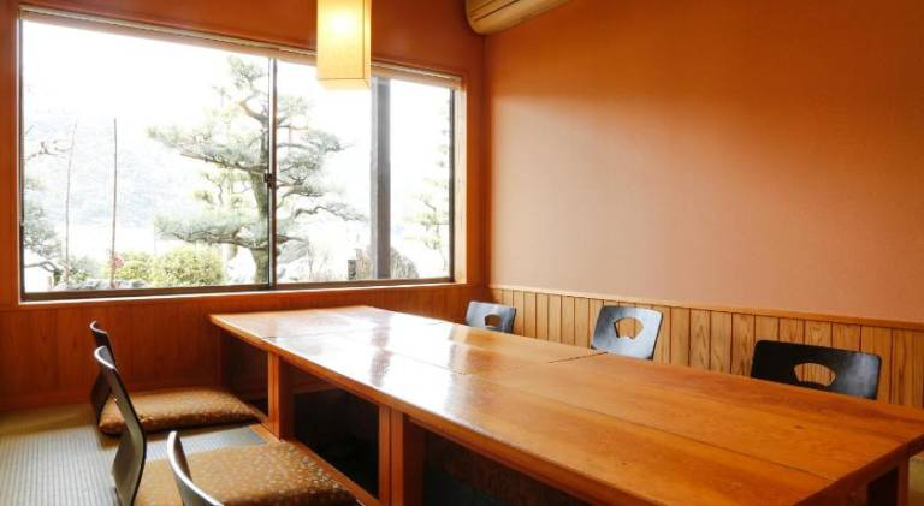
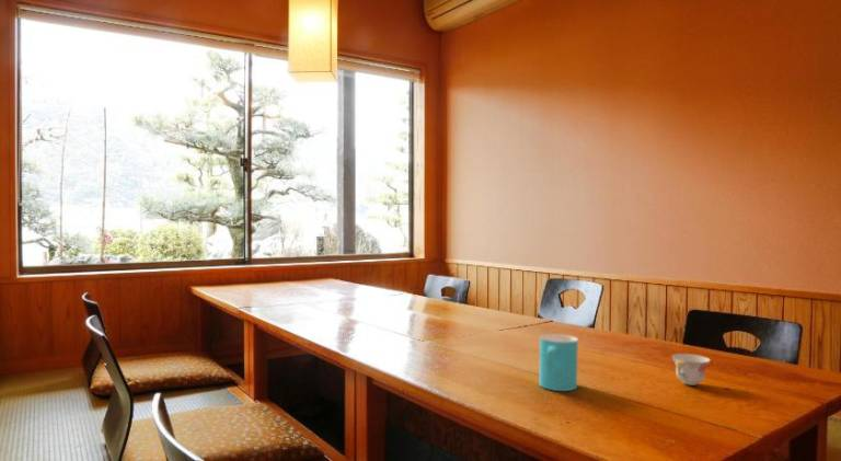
+ cup (553, 362)
+ teacup (688, 371)
